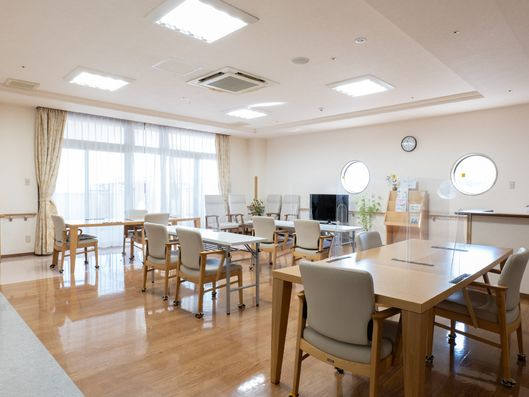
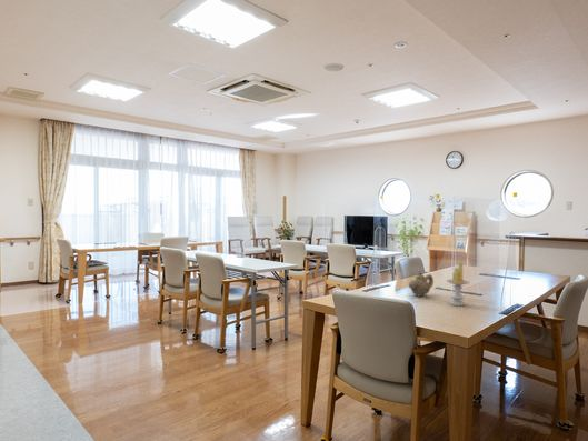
+ teapot (420, 283)
+ candle (457, 282)
